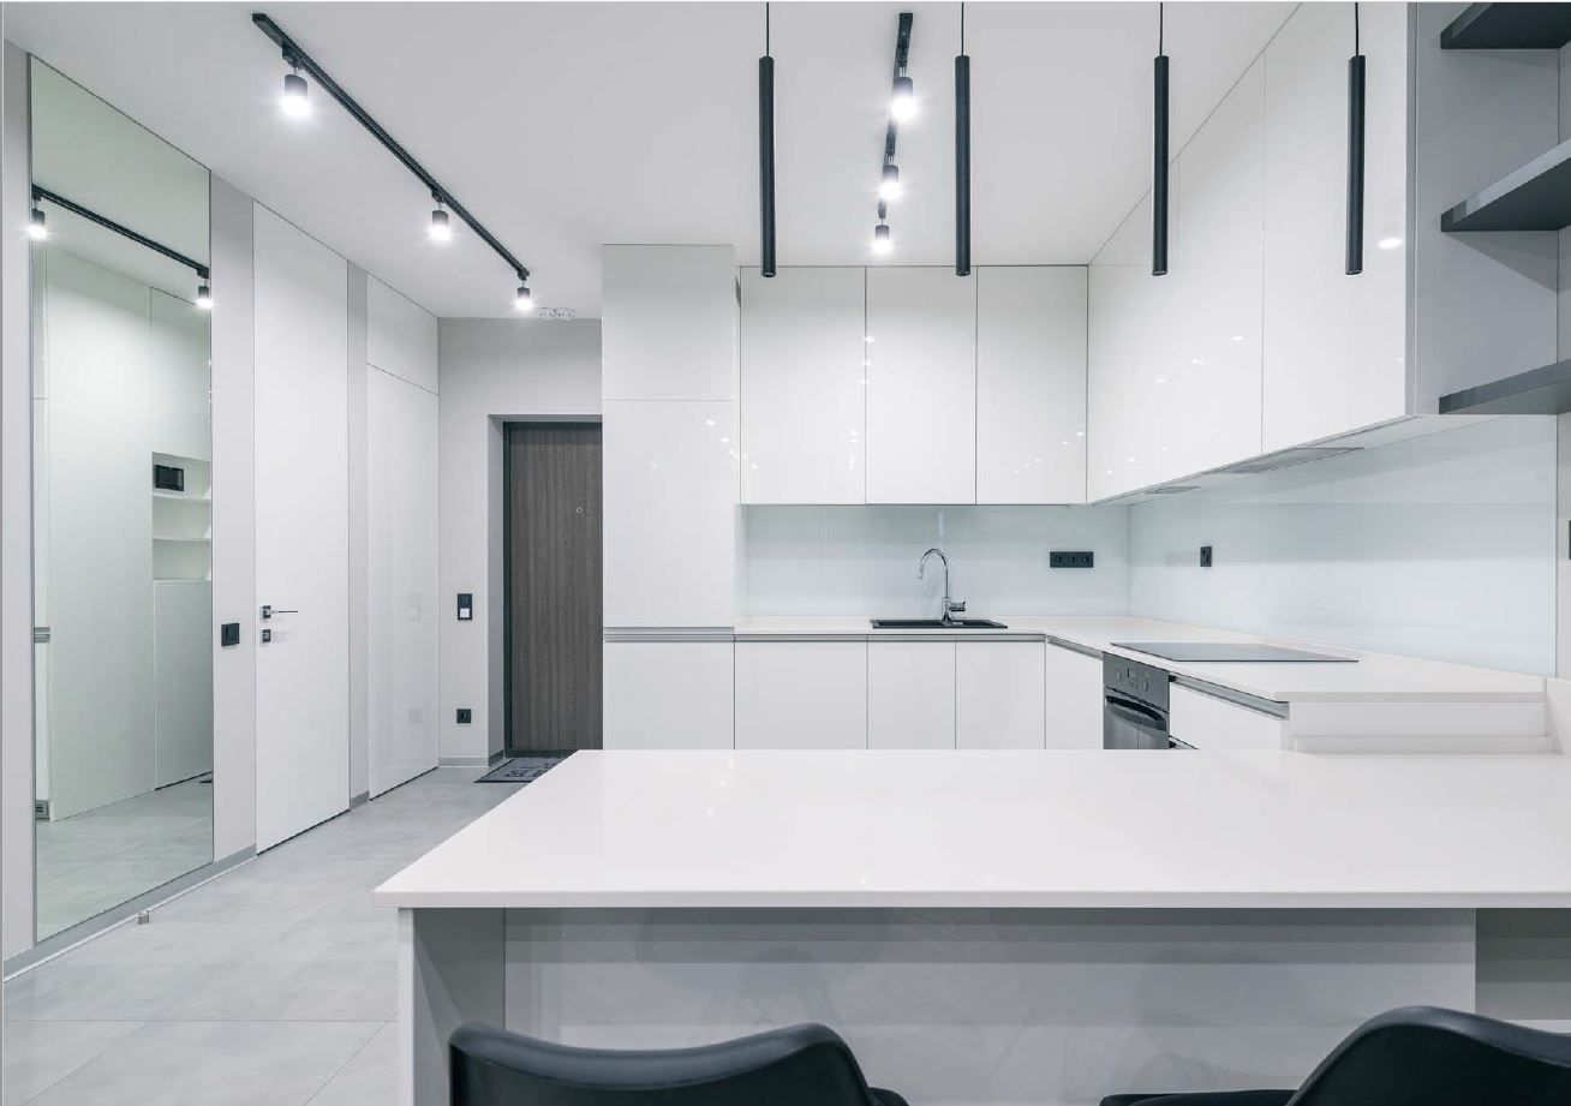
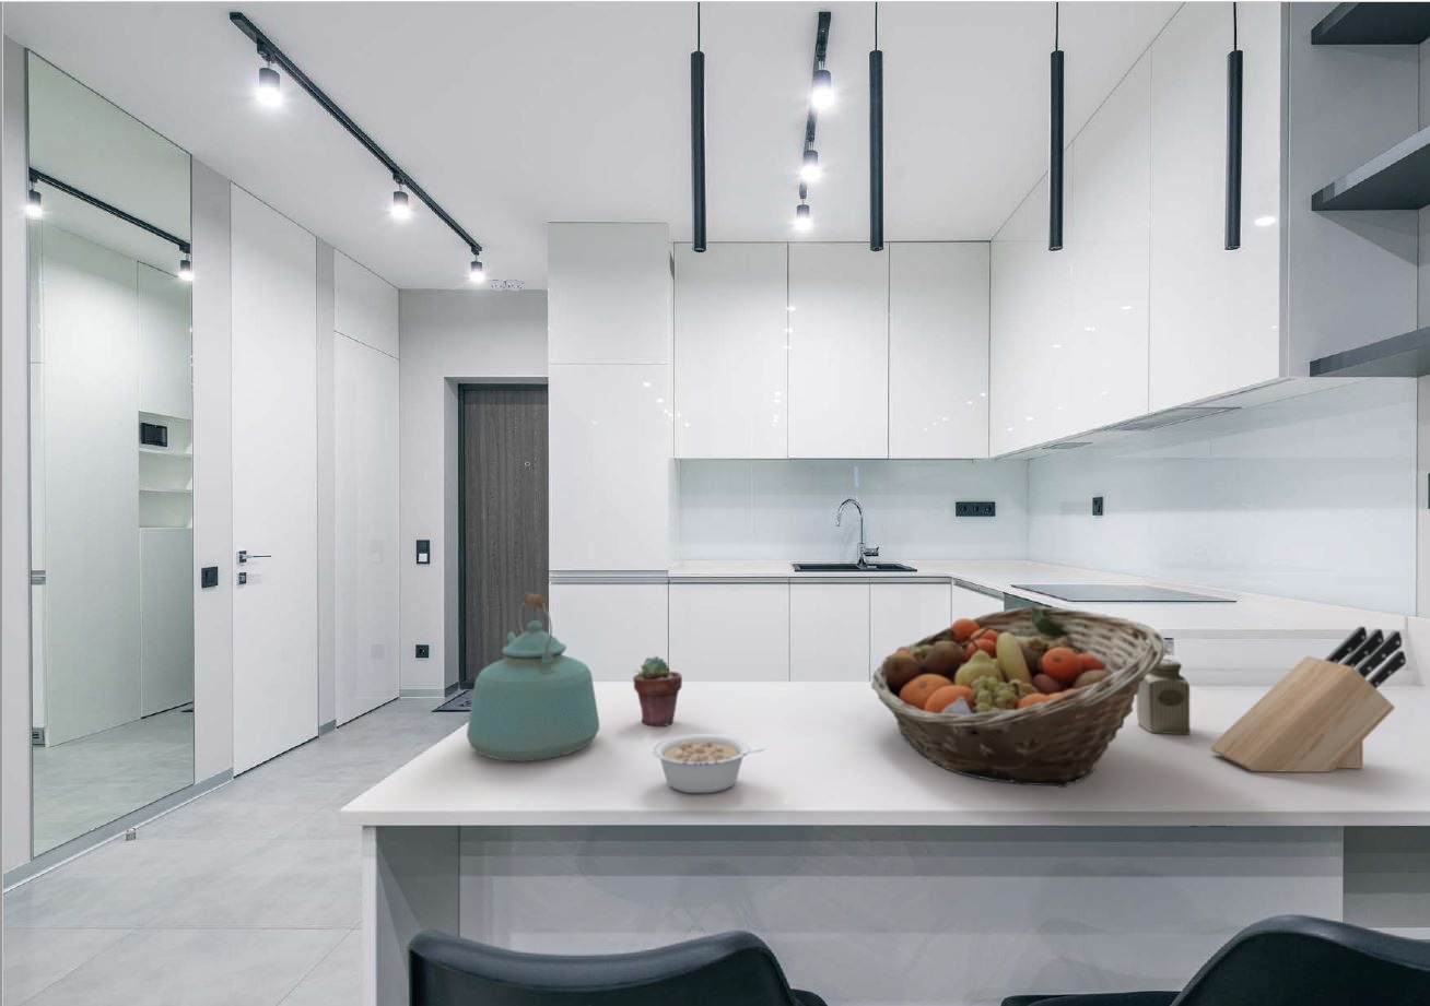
+ kettle (530, 666)
+ fruit basket (1005, 680)
+ legume (705, 760)
+ salt shaker (1162, 694)
+ knife block (1310, 695)
+ potted succulent (657, 688)
